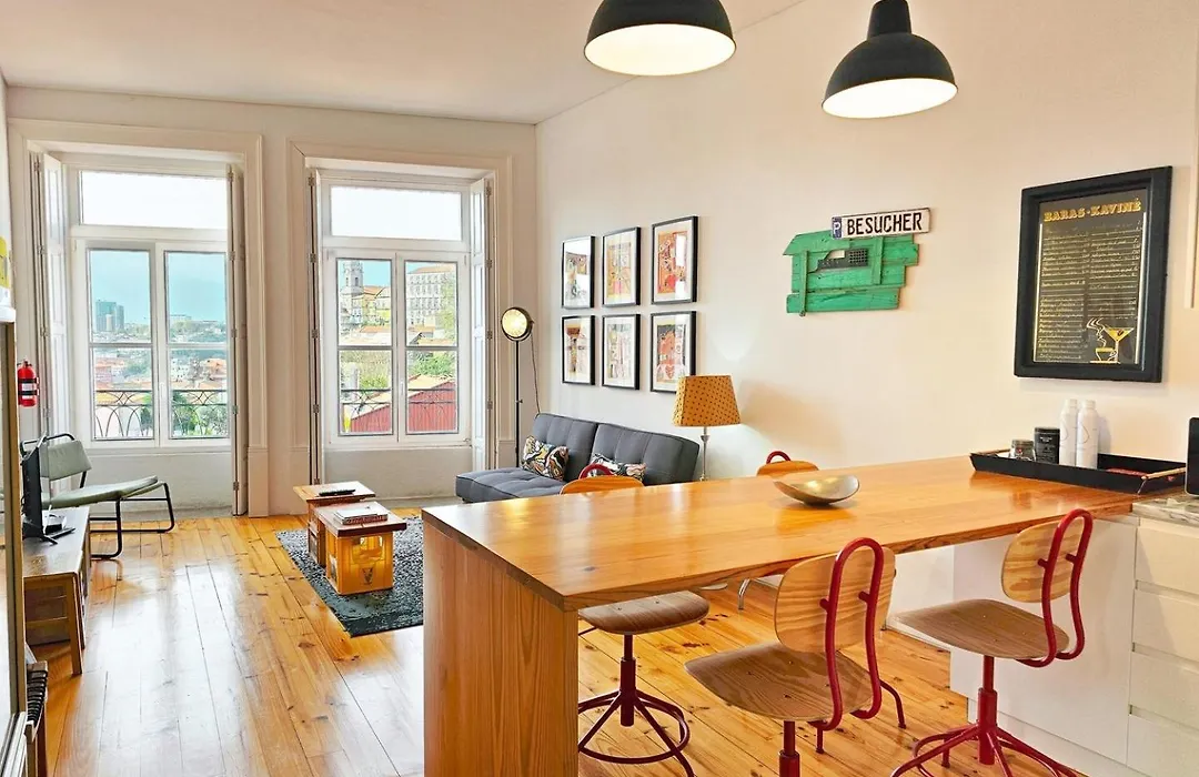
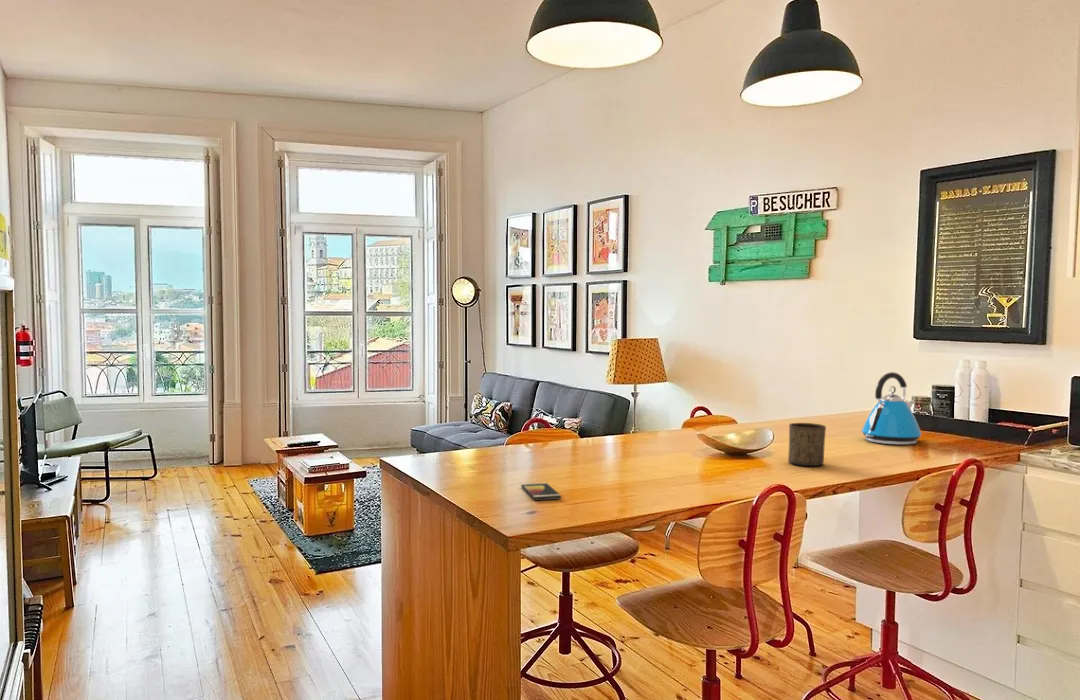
+ smartphone (540, 490)
+ kettle (890, 406)
+ cup (806, 444)
